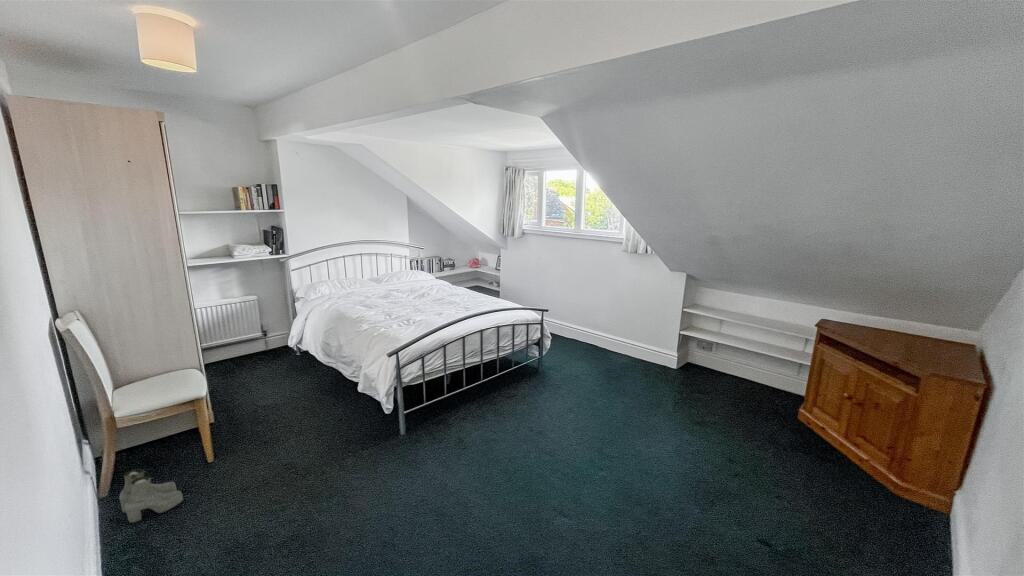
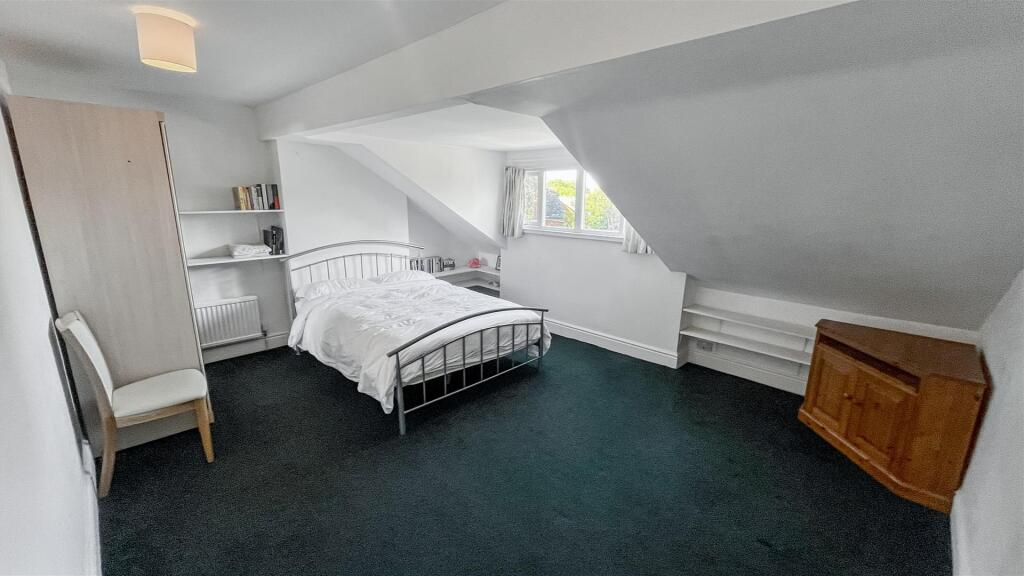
- boots (150, 489)
